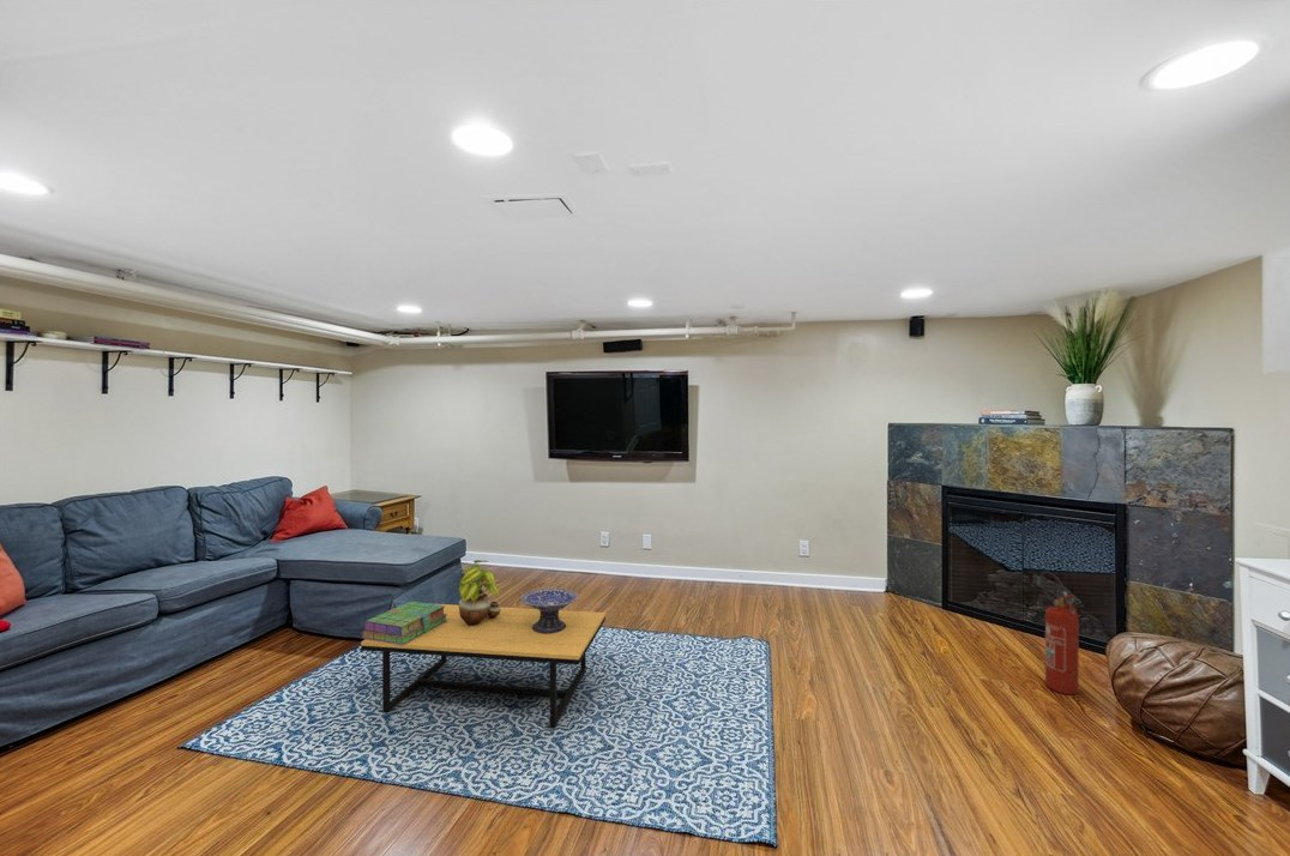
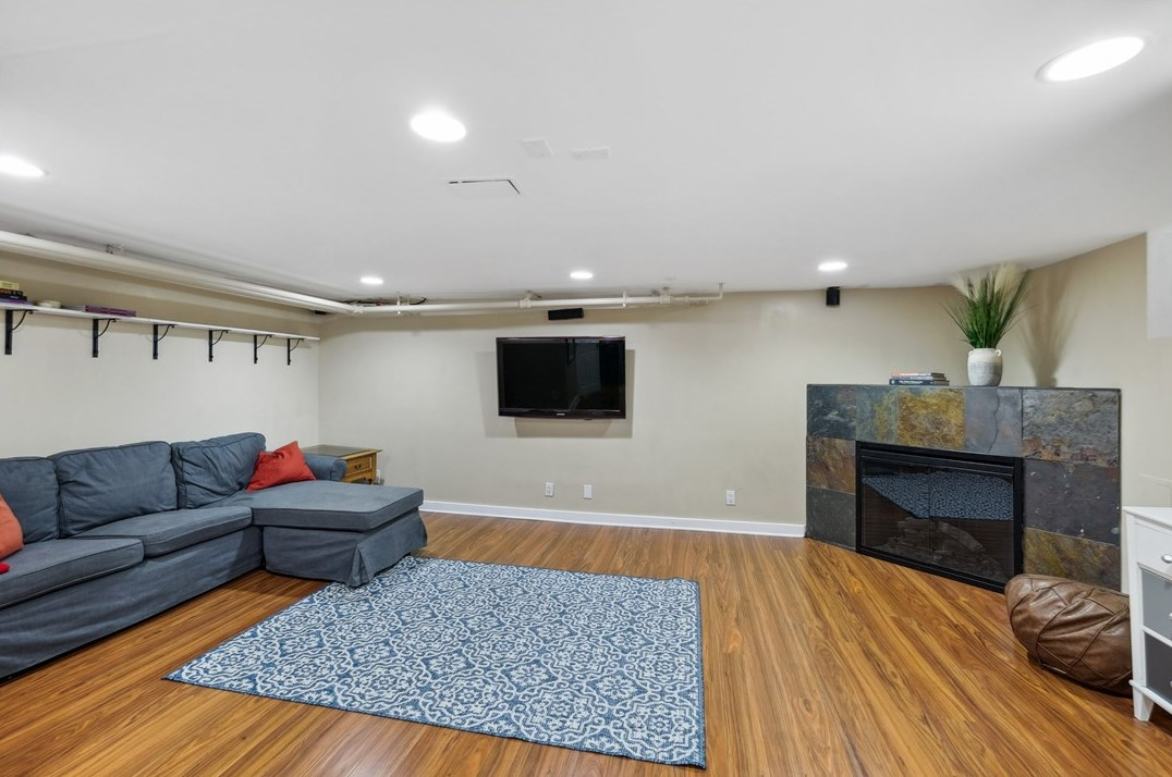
- decorative bowl (549, 610)
- potted plant (480, 590)
- coffee table (492, 658)
- fire extinguisher (1056, 629)
- stack of books (406, 620)
